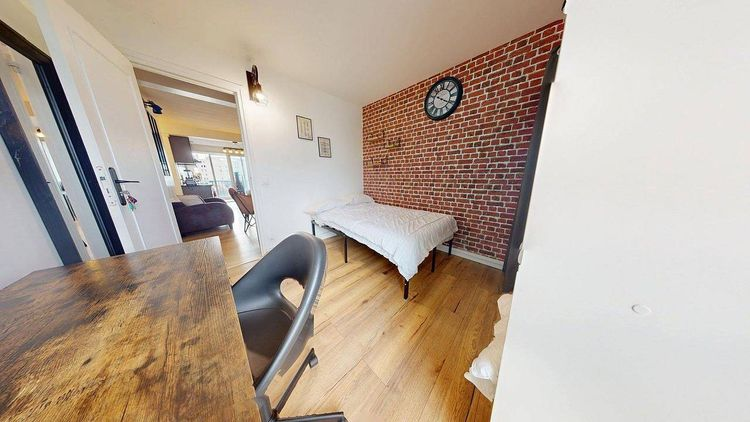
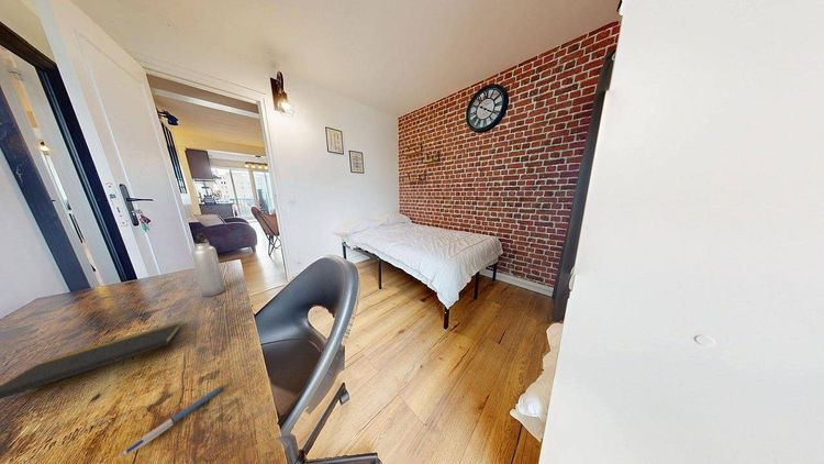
+ water bottle (207, 264)
+ notepad (107, 352)
+ pen (180, 416)
